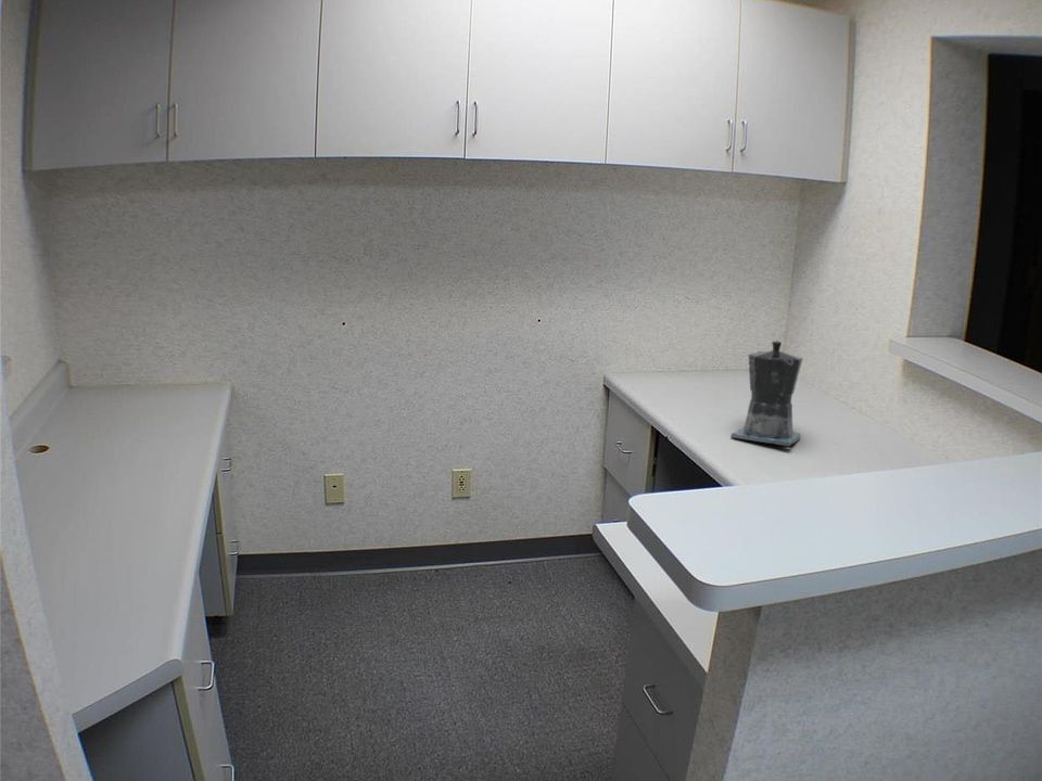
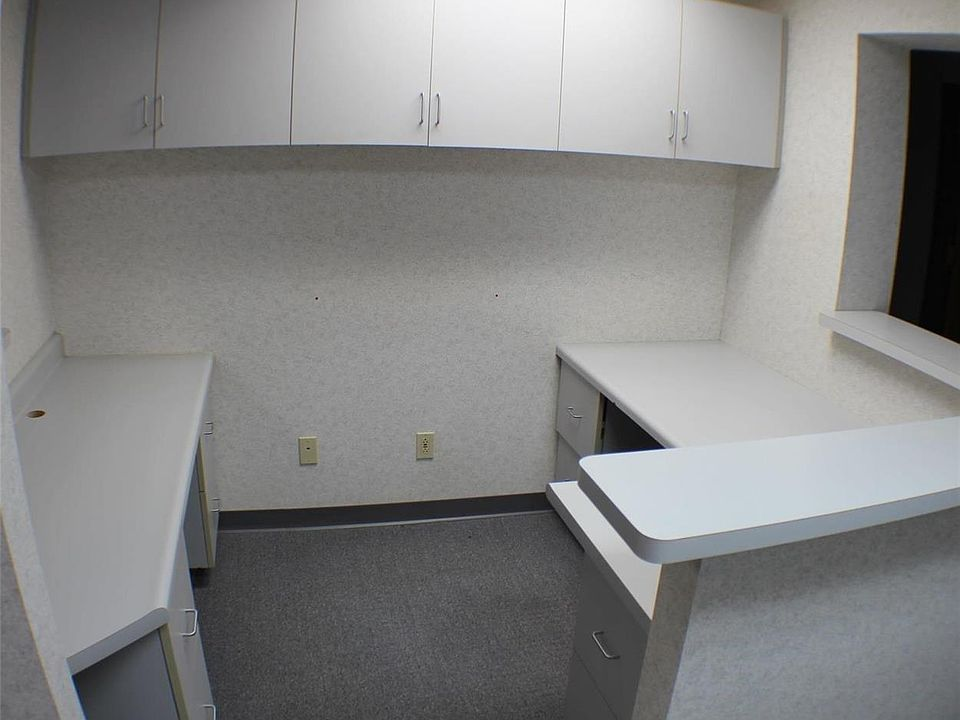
- coffee maker (771, 389)
